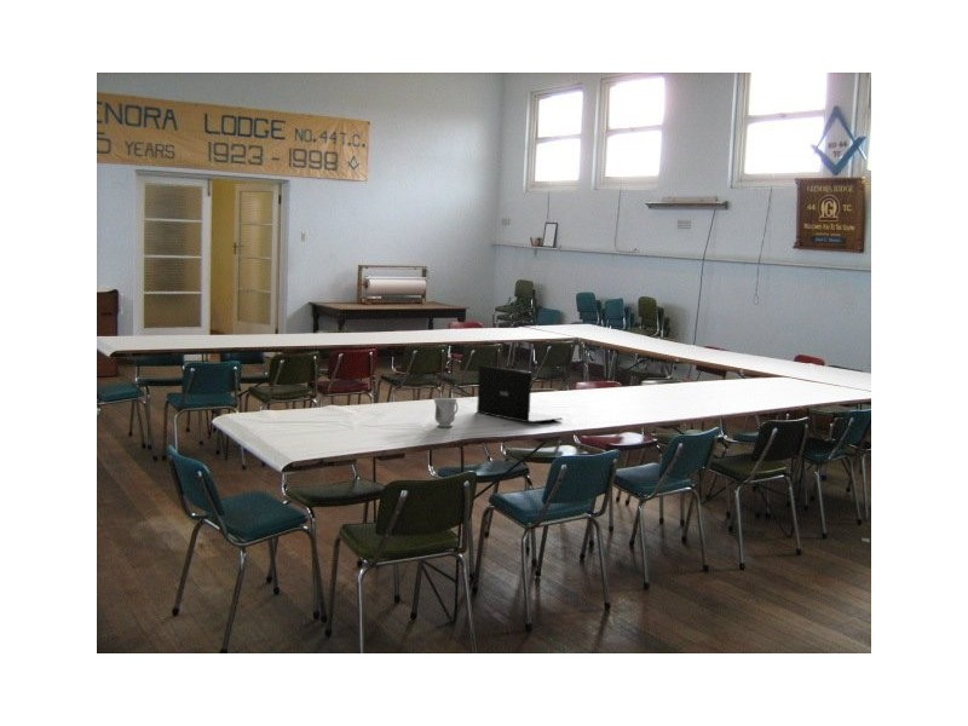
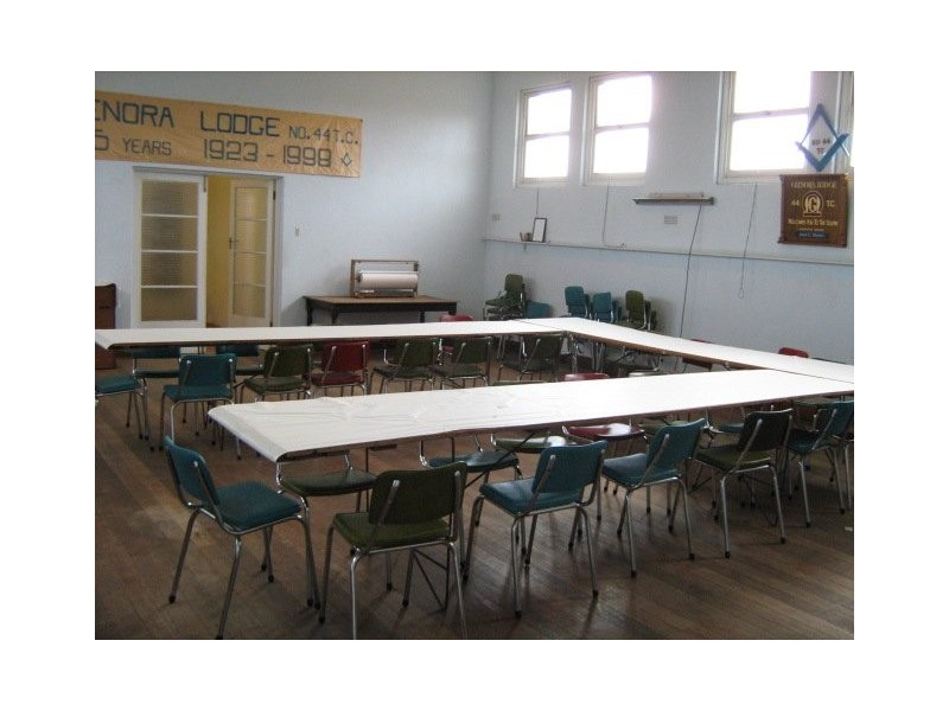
- mug (446, 413)
- laptop (520, 392)
